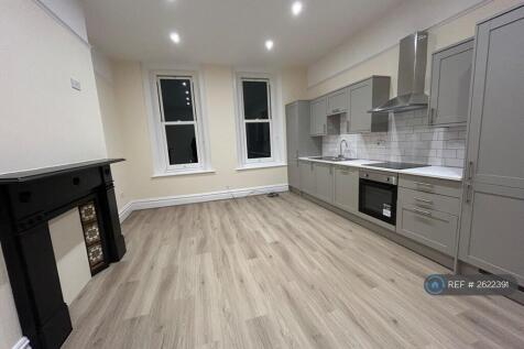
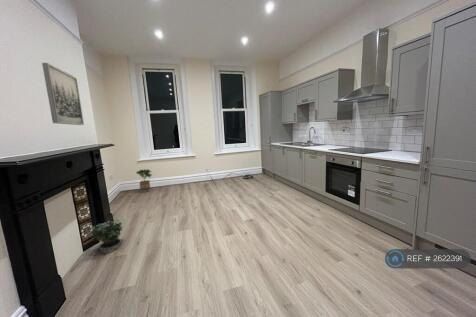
+ wall art (66, 98)
+ potted plant (107, 233)
+ potted tree (144, 180)
